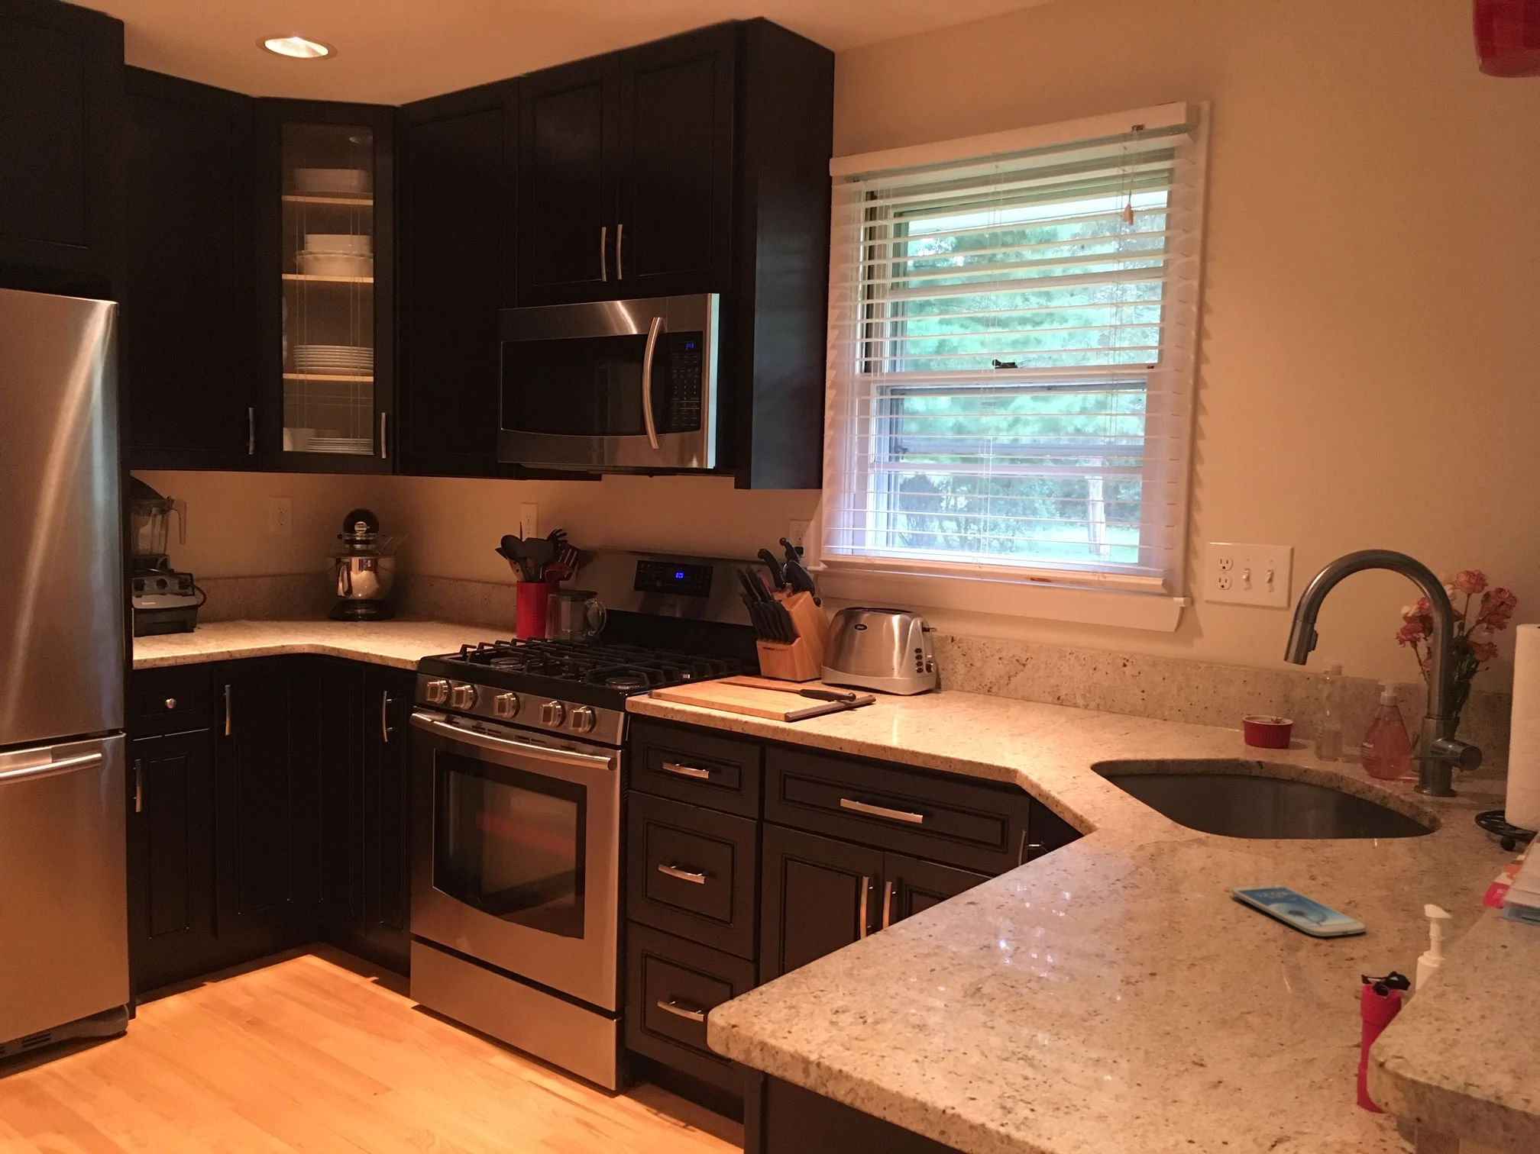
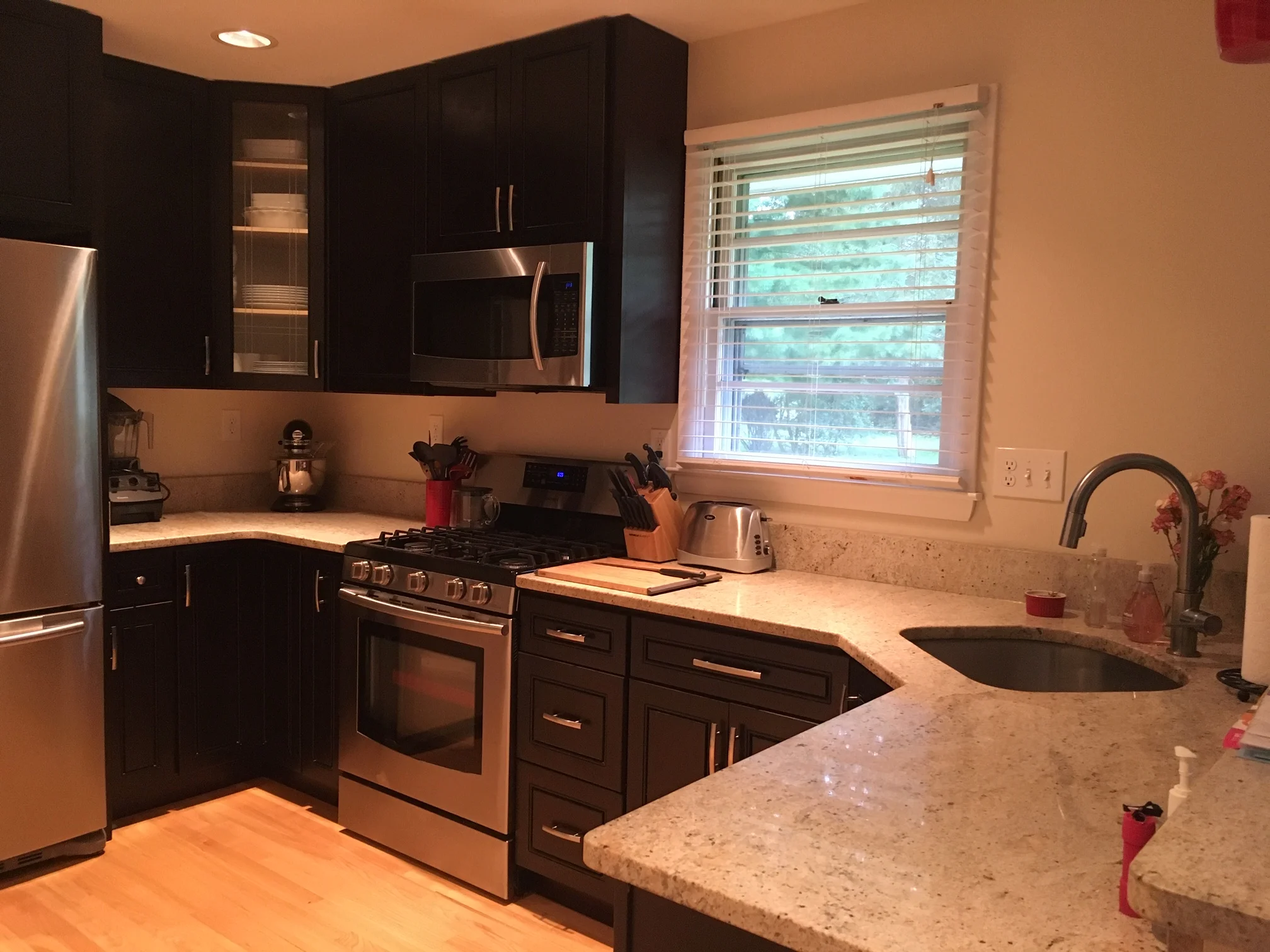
- smartphone (1295, 909)
